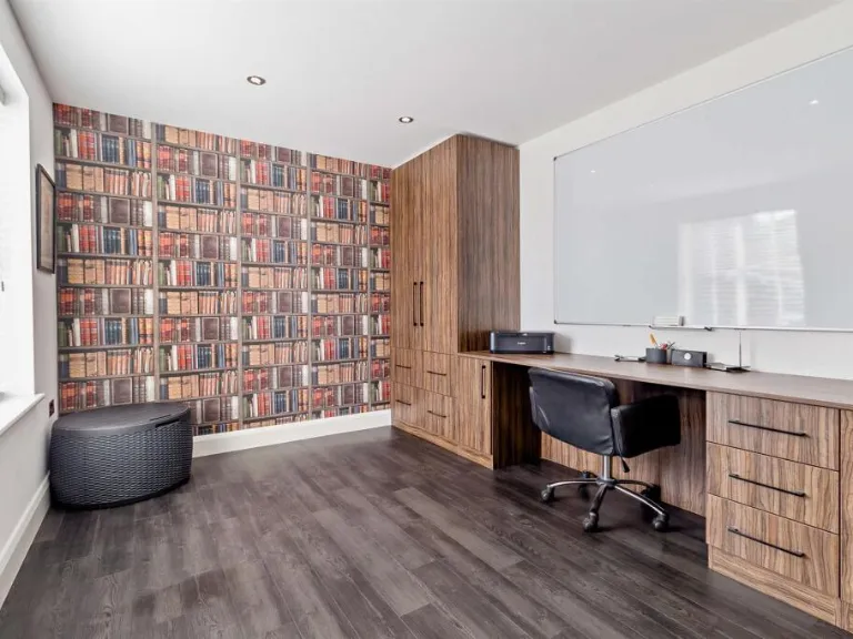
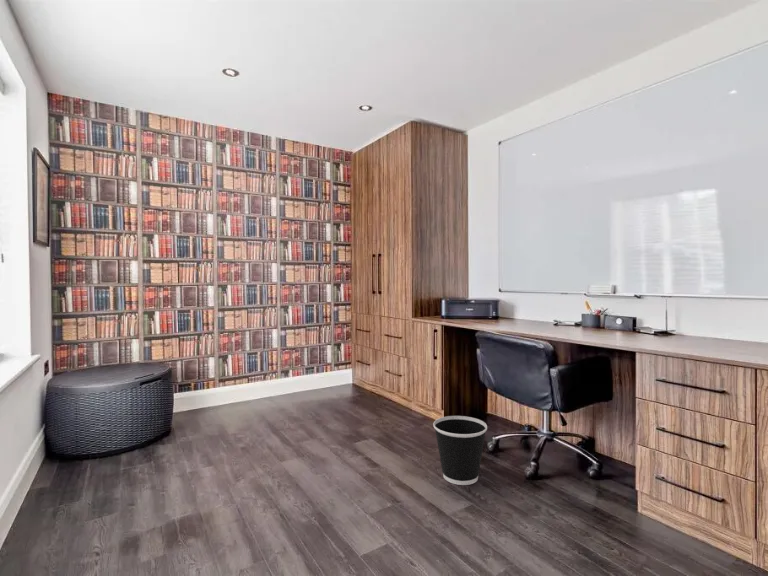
+ wastebasket (460, 450)
